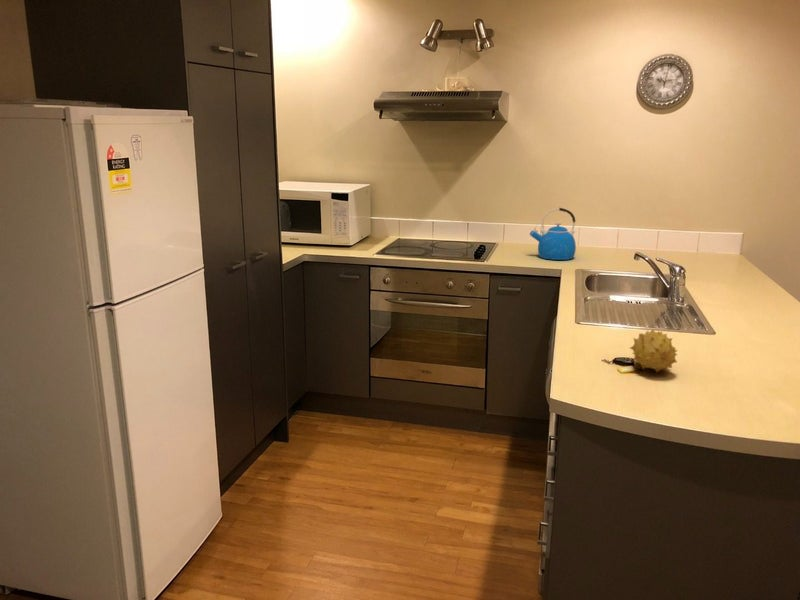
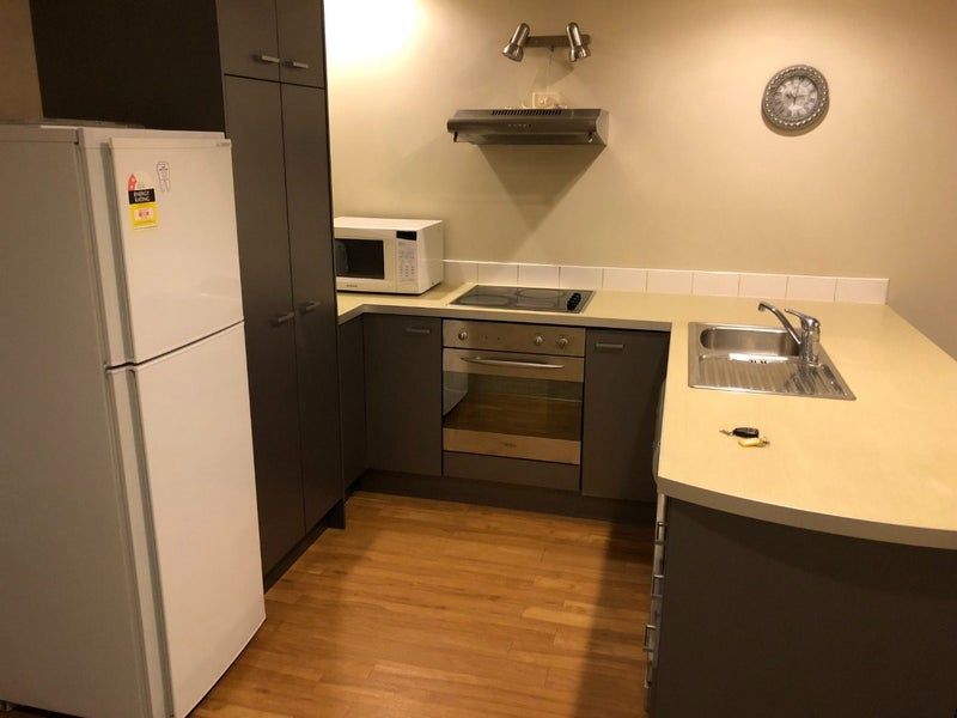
- fruit (652, 349)
- kettle (553, 232)
